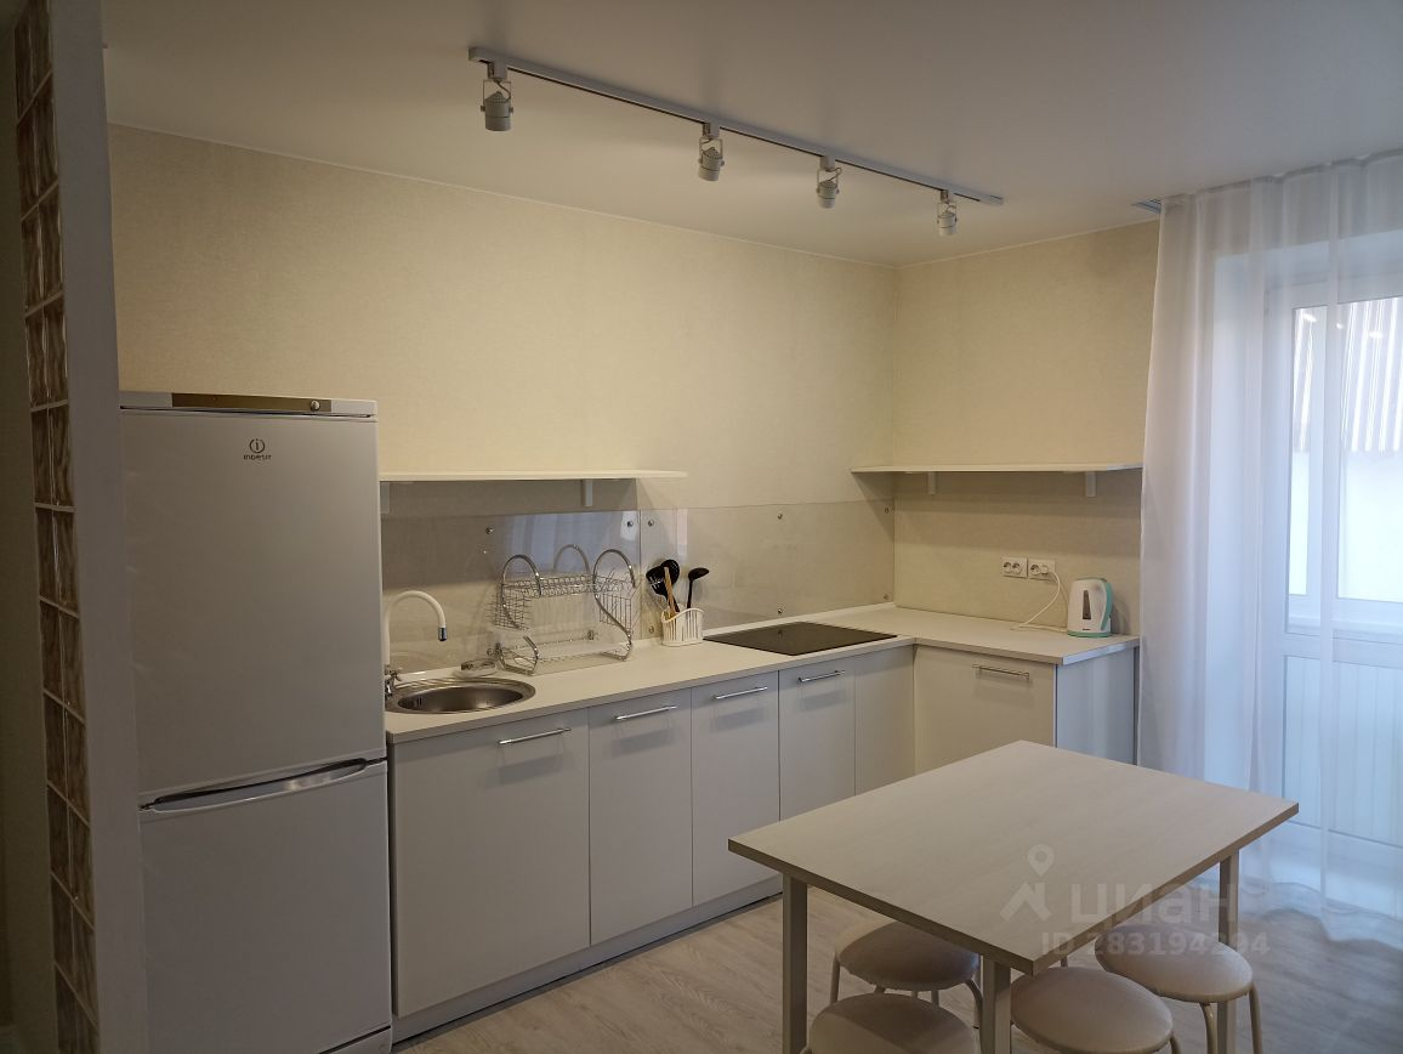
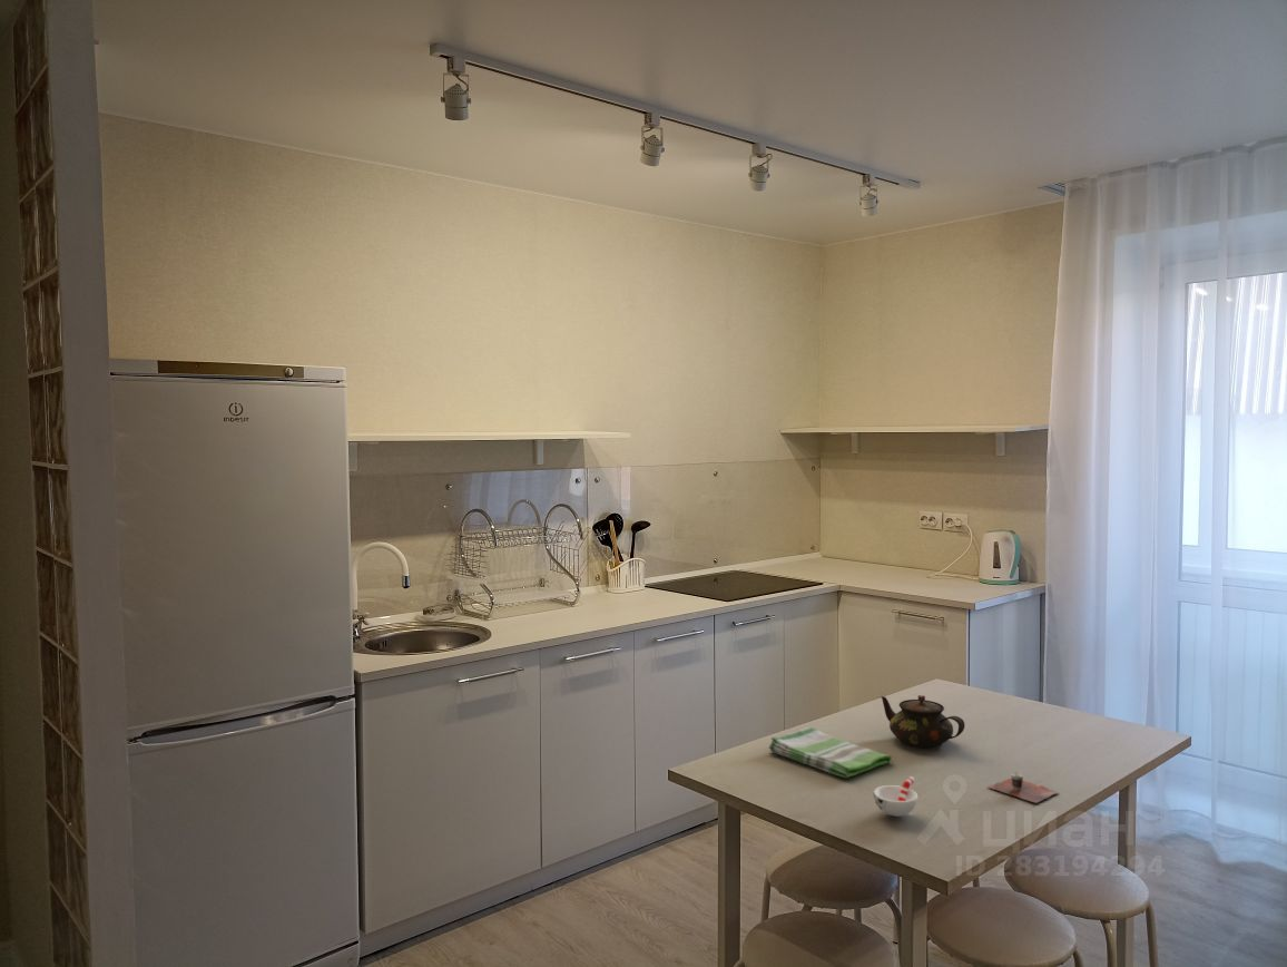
+ cup (1023, 782)
+ cup (897, 799)
+ dish towel (828, 749)
+ teapot (920, 717)
